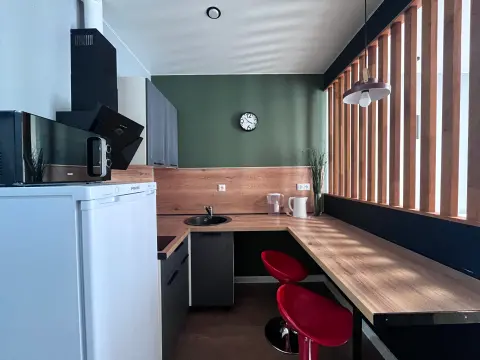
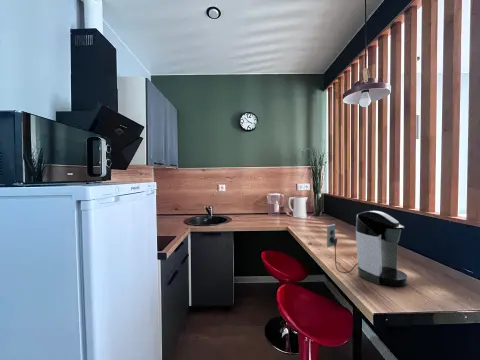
+ coffee maker (371, 246)
